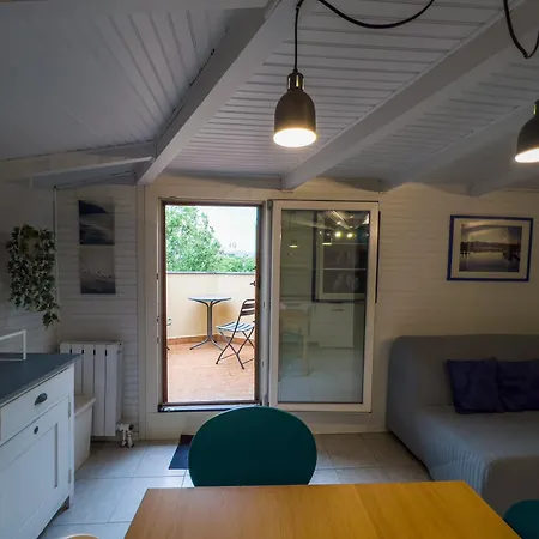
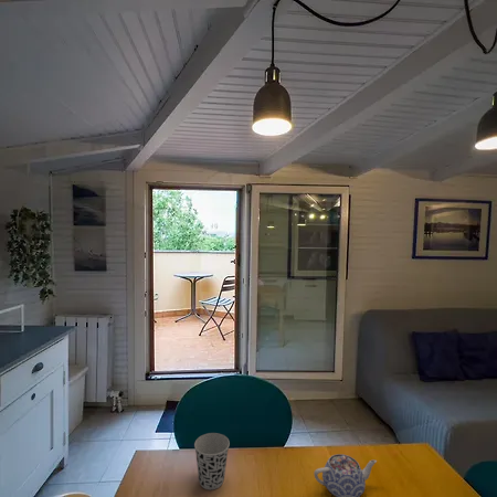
+ cup (211, 462)
+ teapot (346, 473)
